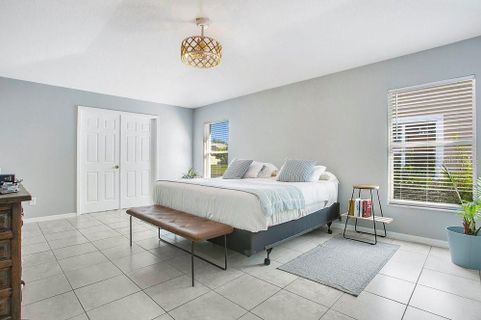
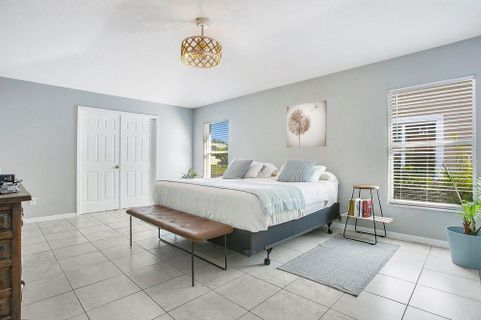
+ wall art (305, 125)
